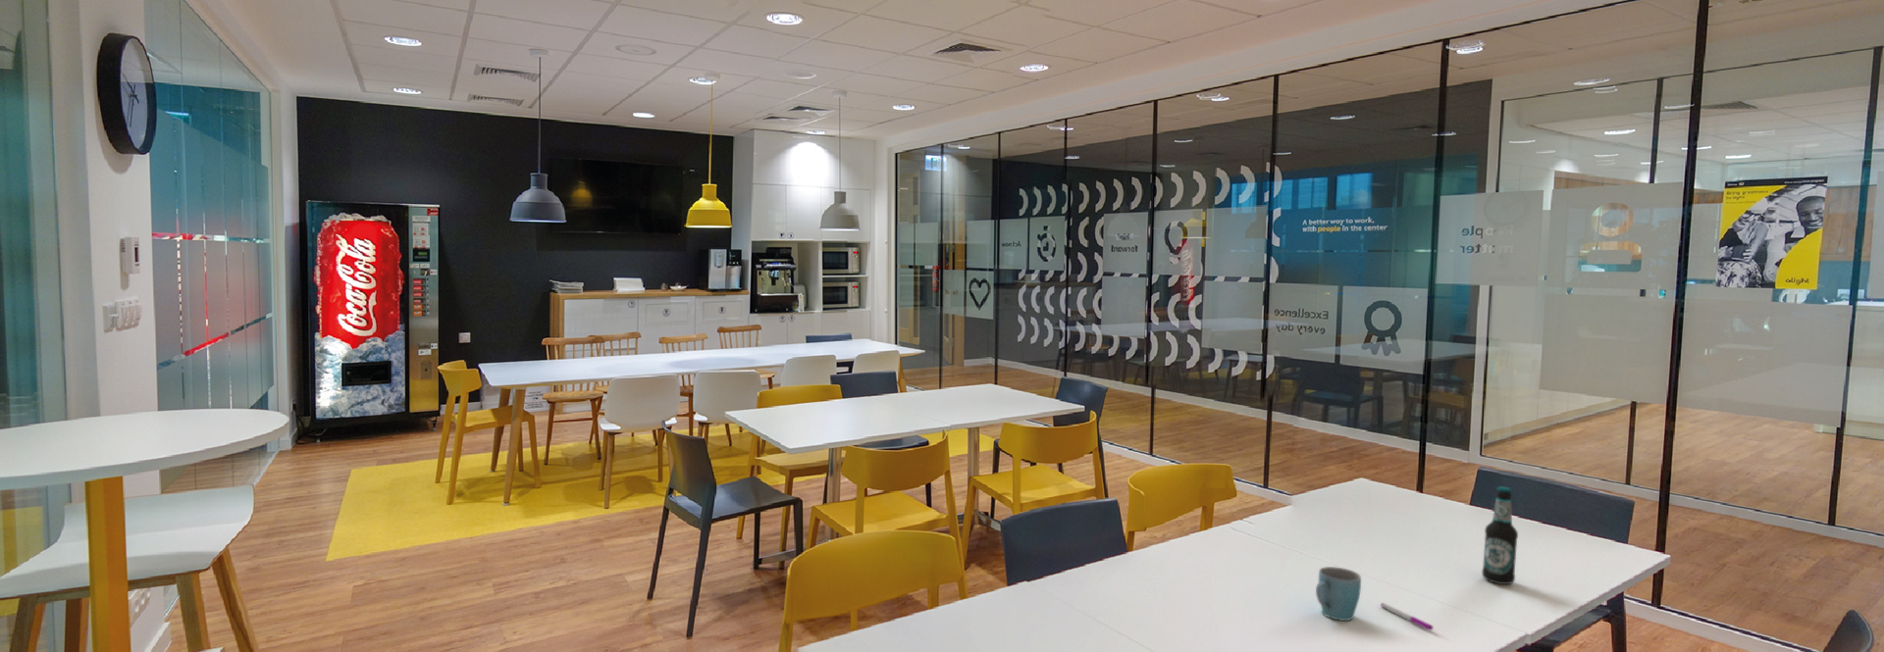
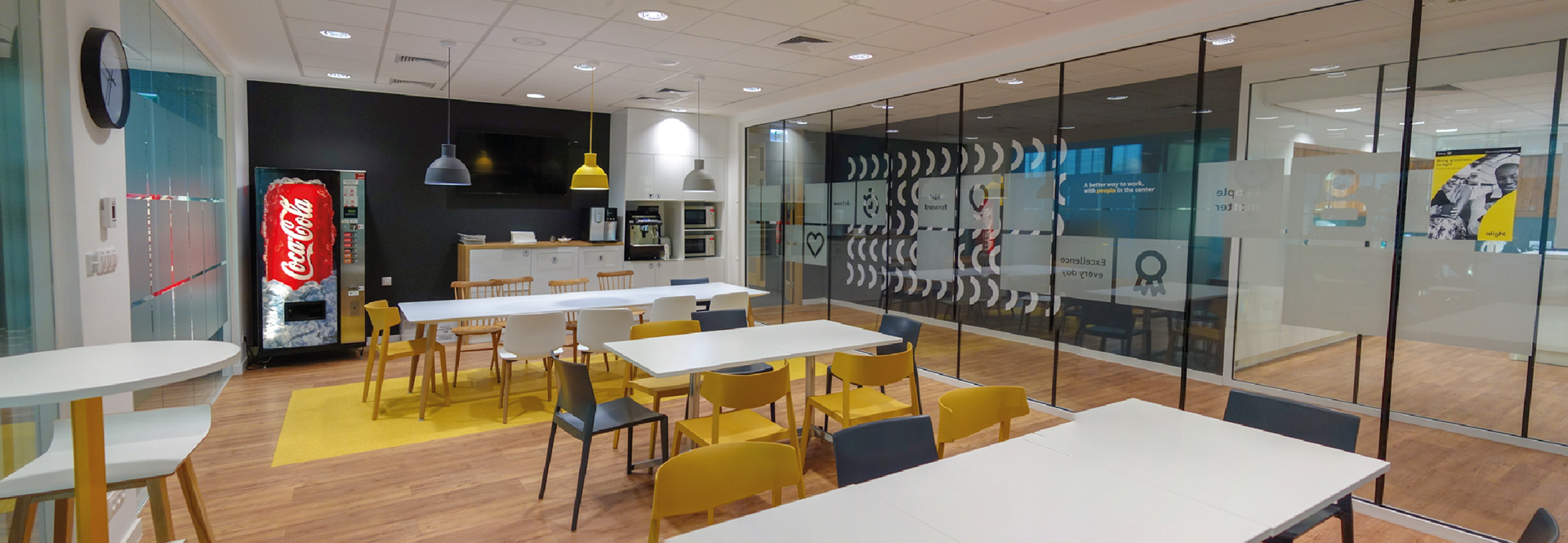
- bottle (1501, 534)
- mug (1334, 596)
- pen (1405, 616)
